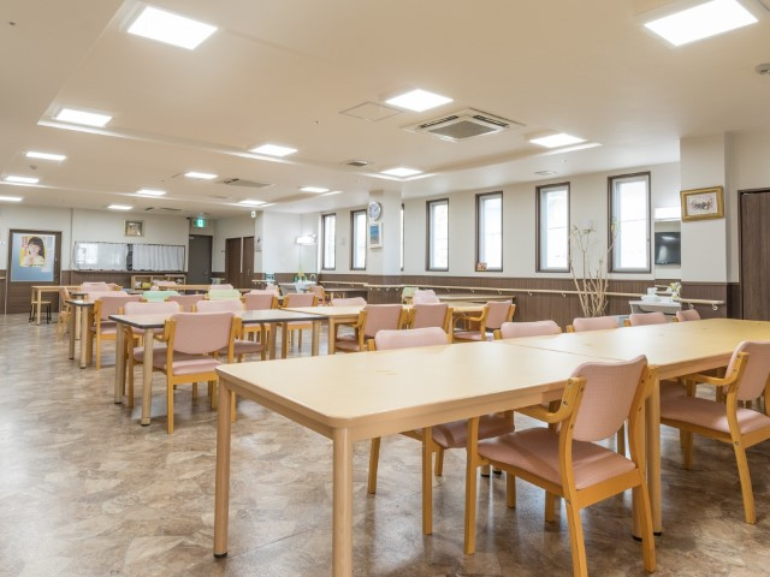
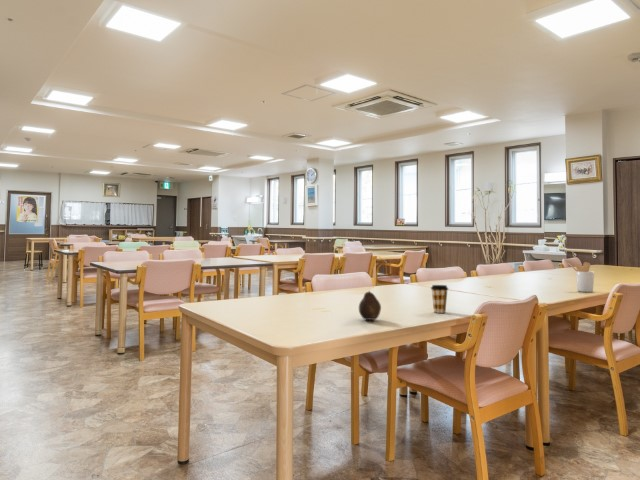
+ fruit (369, 305)
+ utensil holder (580, 276)
+ coffee cup (439, 298)
